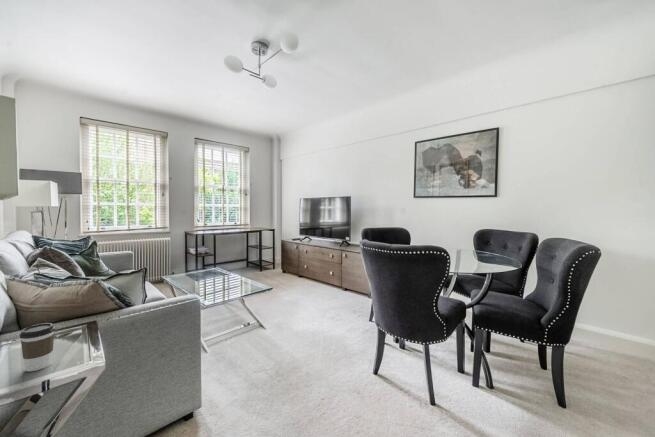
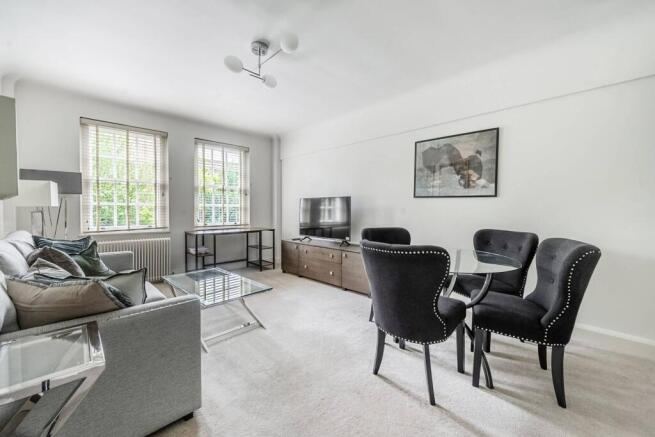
- coffee cup (38, 346)
